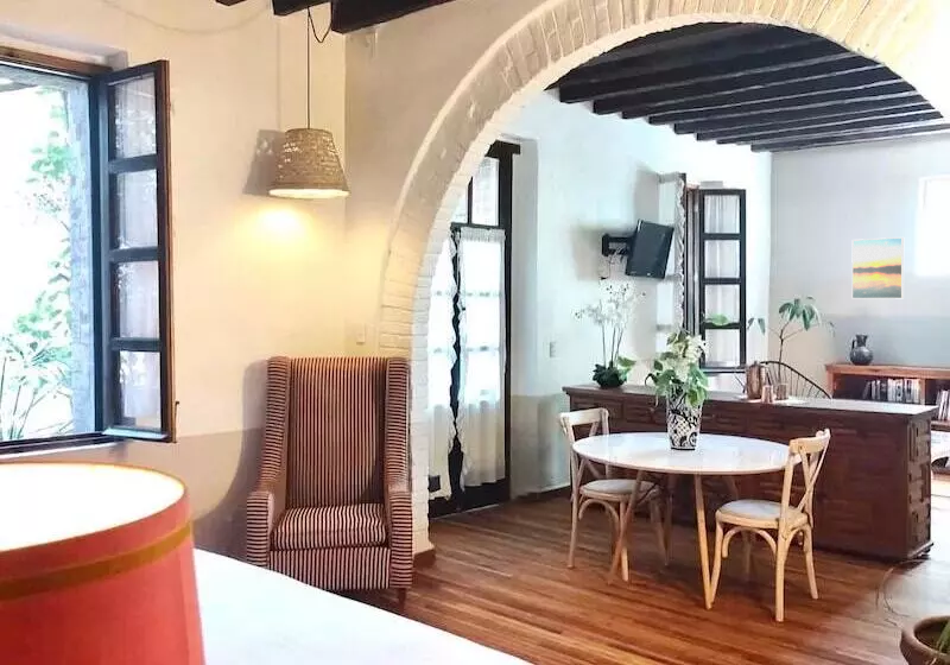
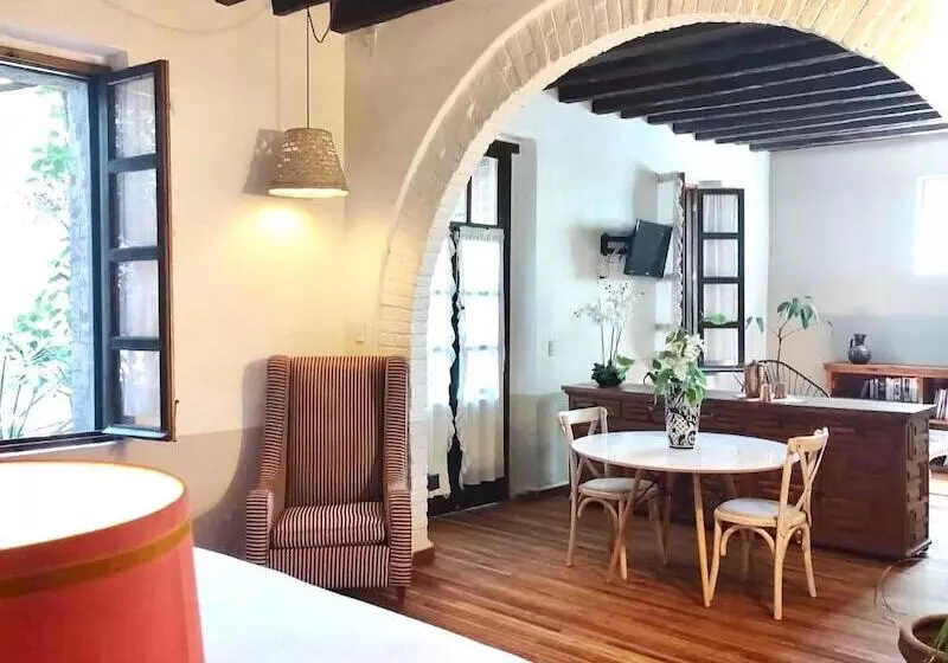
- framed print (876, 268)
